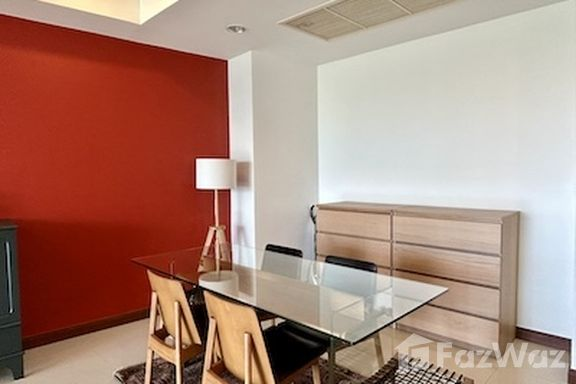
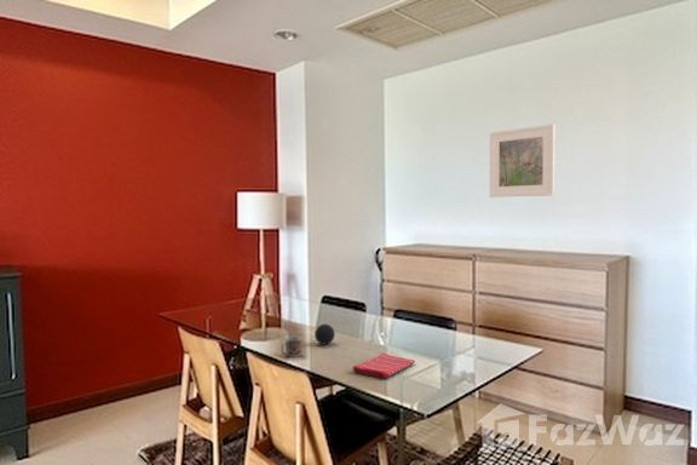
+ cup (290, 346)
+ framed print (520, 162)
+ decorative ball (324, 334)
+ dish towel (384, 364)
